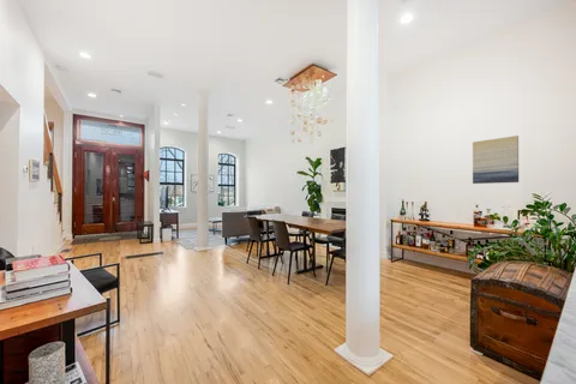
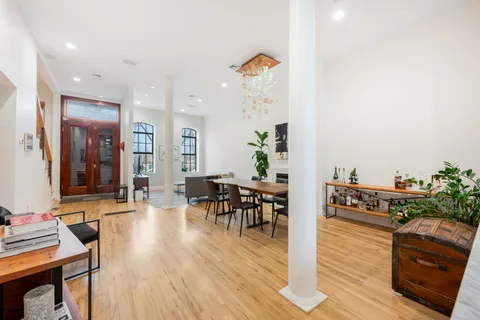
- wall art (493, 161)
